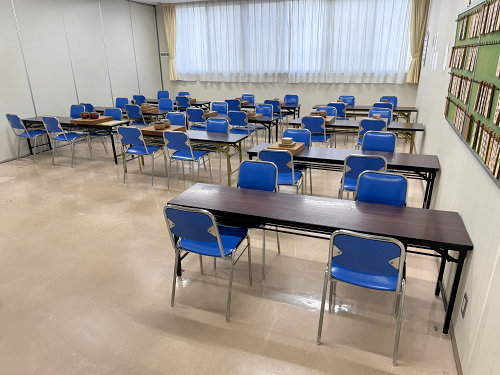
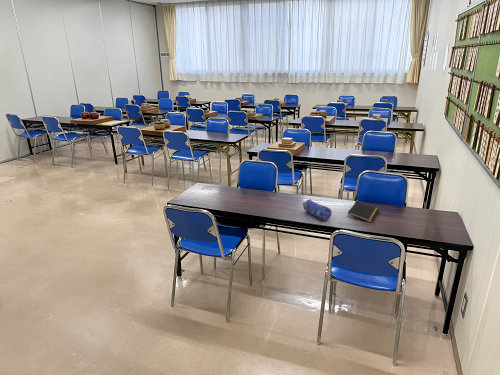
+ notepad (363, 211)
+ pencil case (316, 209)
